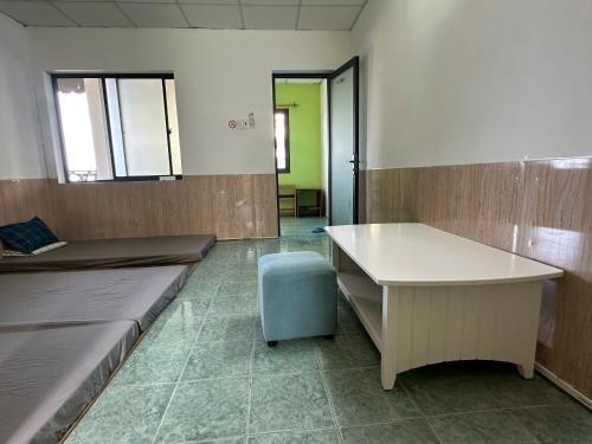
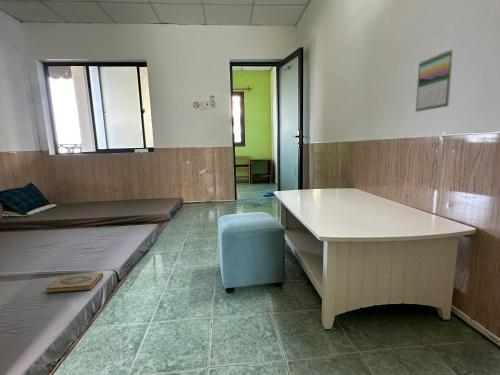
+ calendar (433, 82)
+ hardback book (76, 282)
